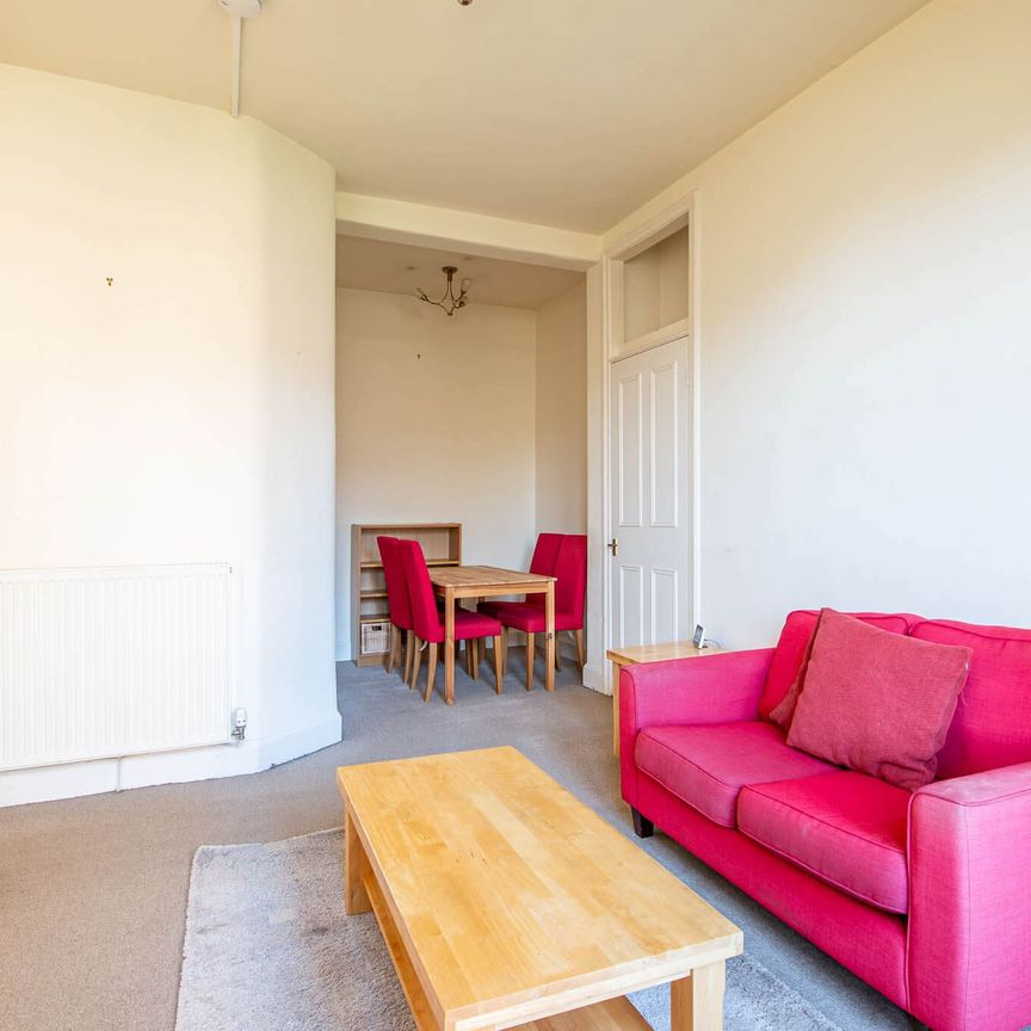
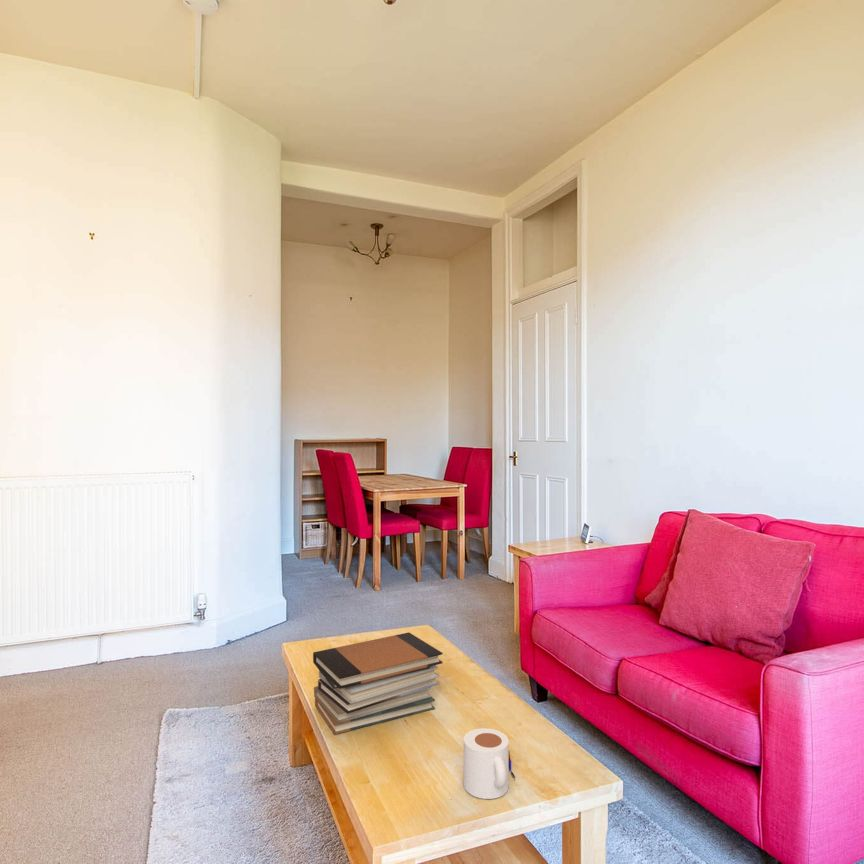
+ mug (489, 765)
+ book stack (377, 679)
